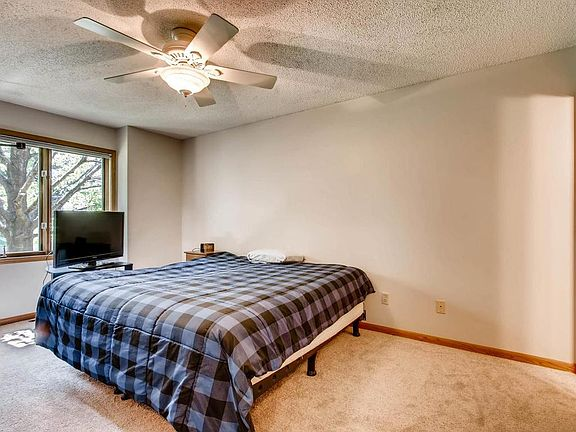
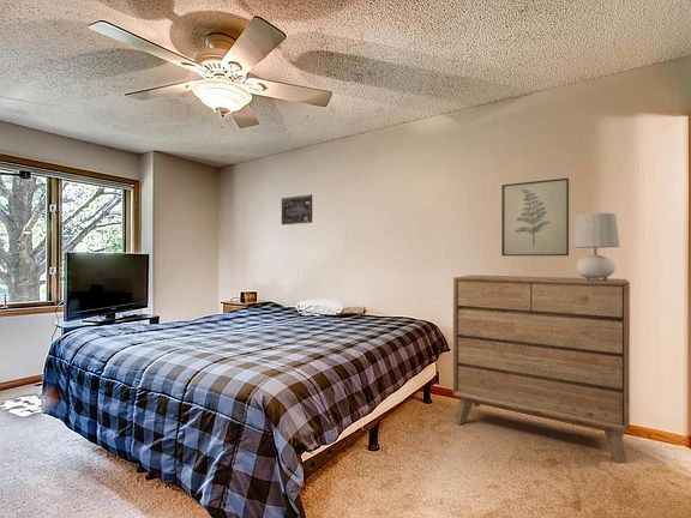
+ table lamp (595, 247)
+ wall art (534, 218)
+ dresser (536, 353)
+ wall art (296, 210)
